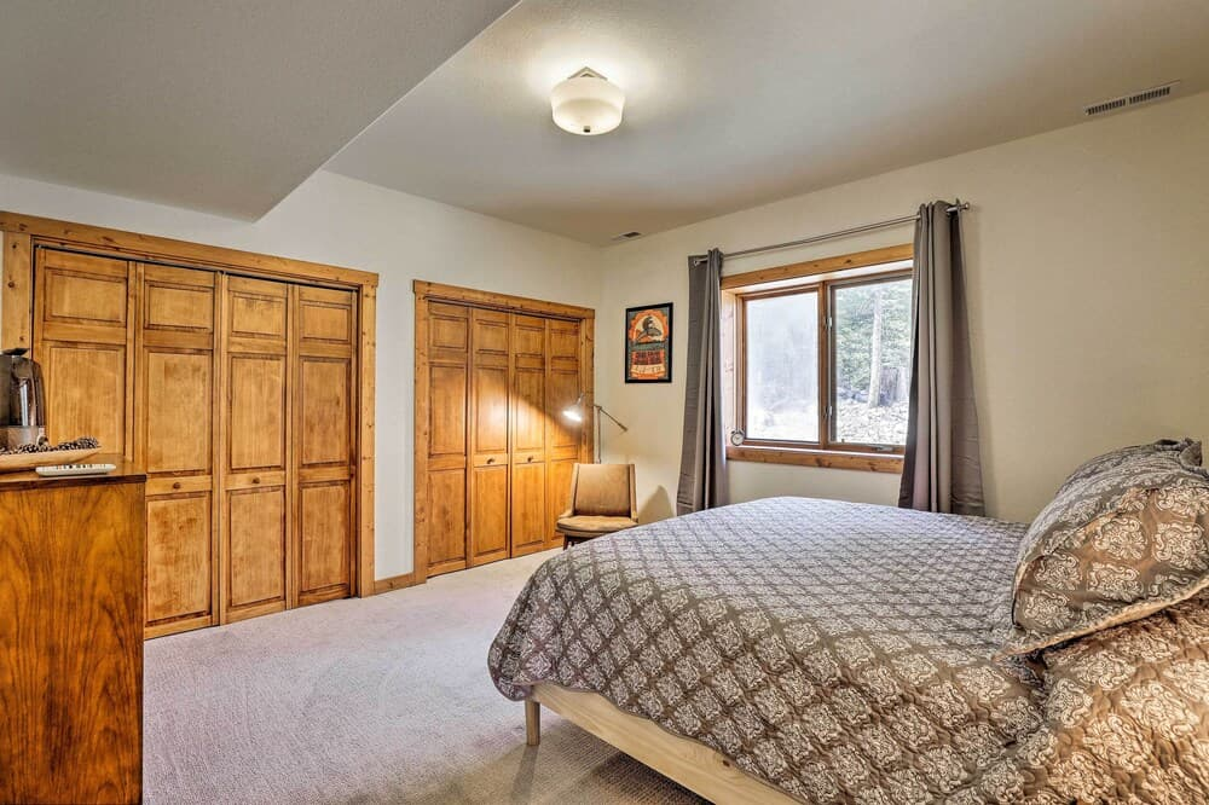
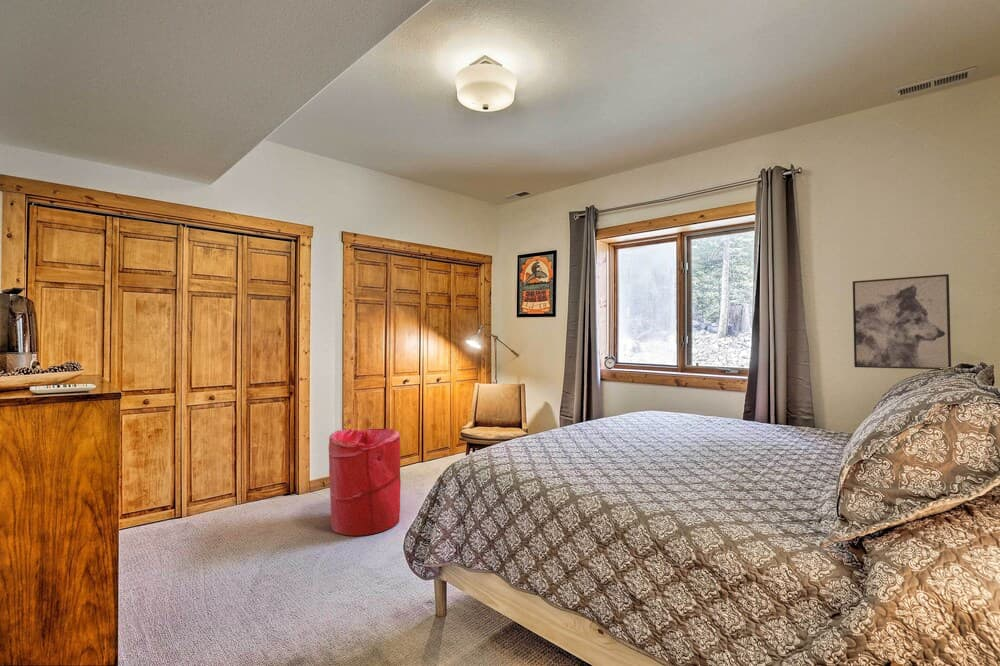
+ laundry hamper (365, 477)
+ wall art (899, 323)
